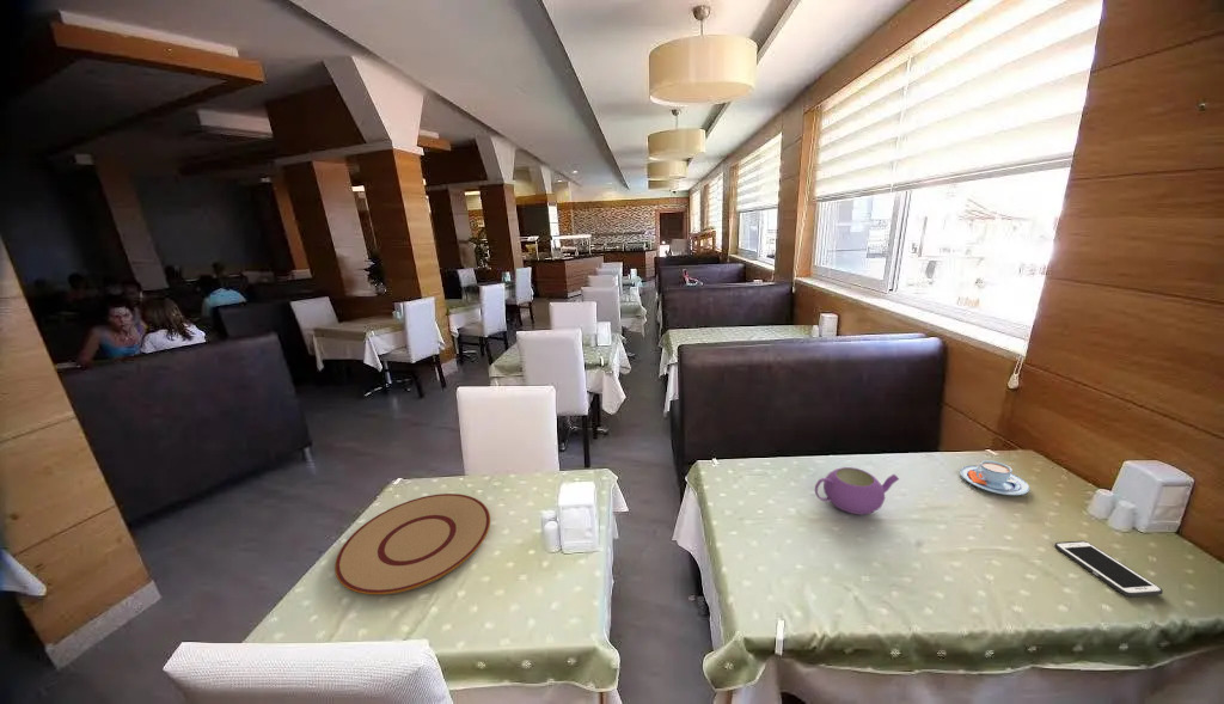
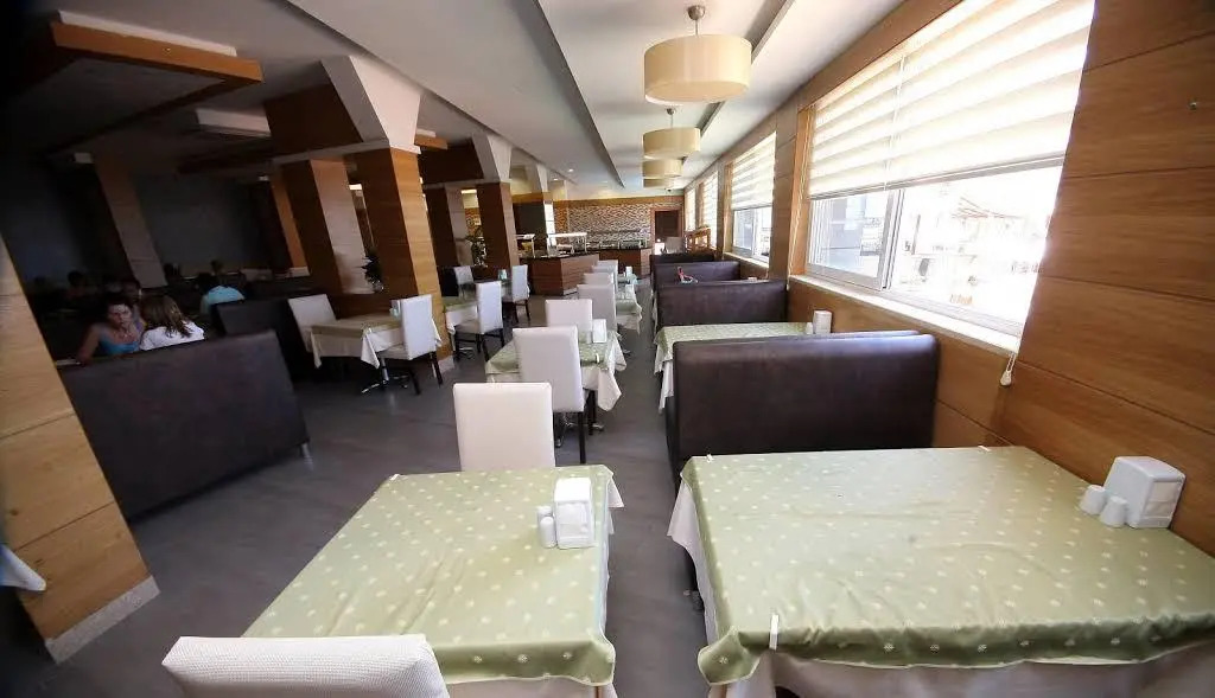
- cell phone (1104, 567)
- teapot (855, 490)
- plate (417, 538)
- teacup (994, 475)
